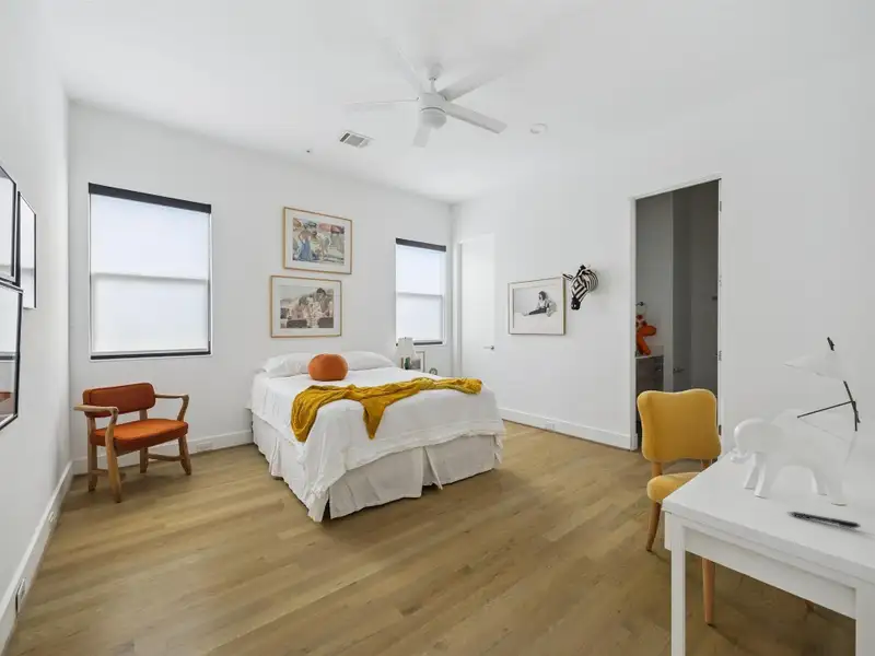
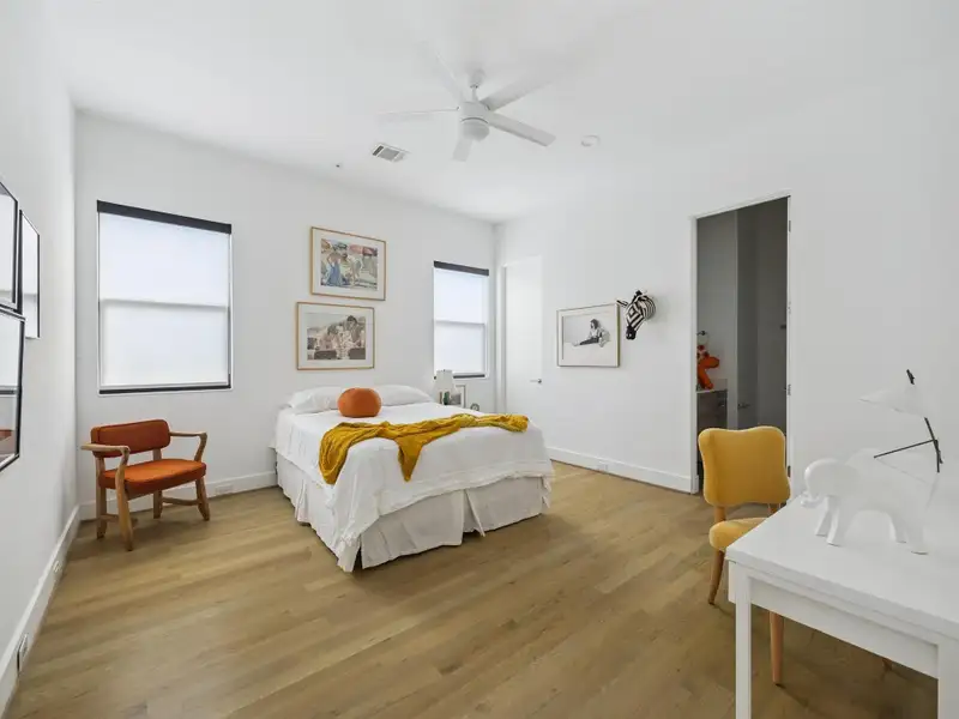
- pen (821, 518)
